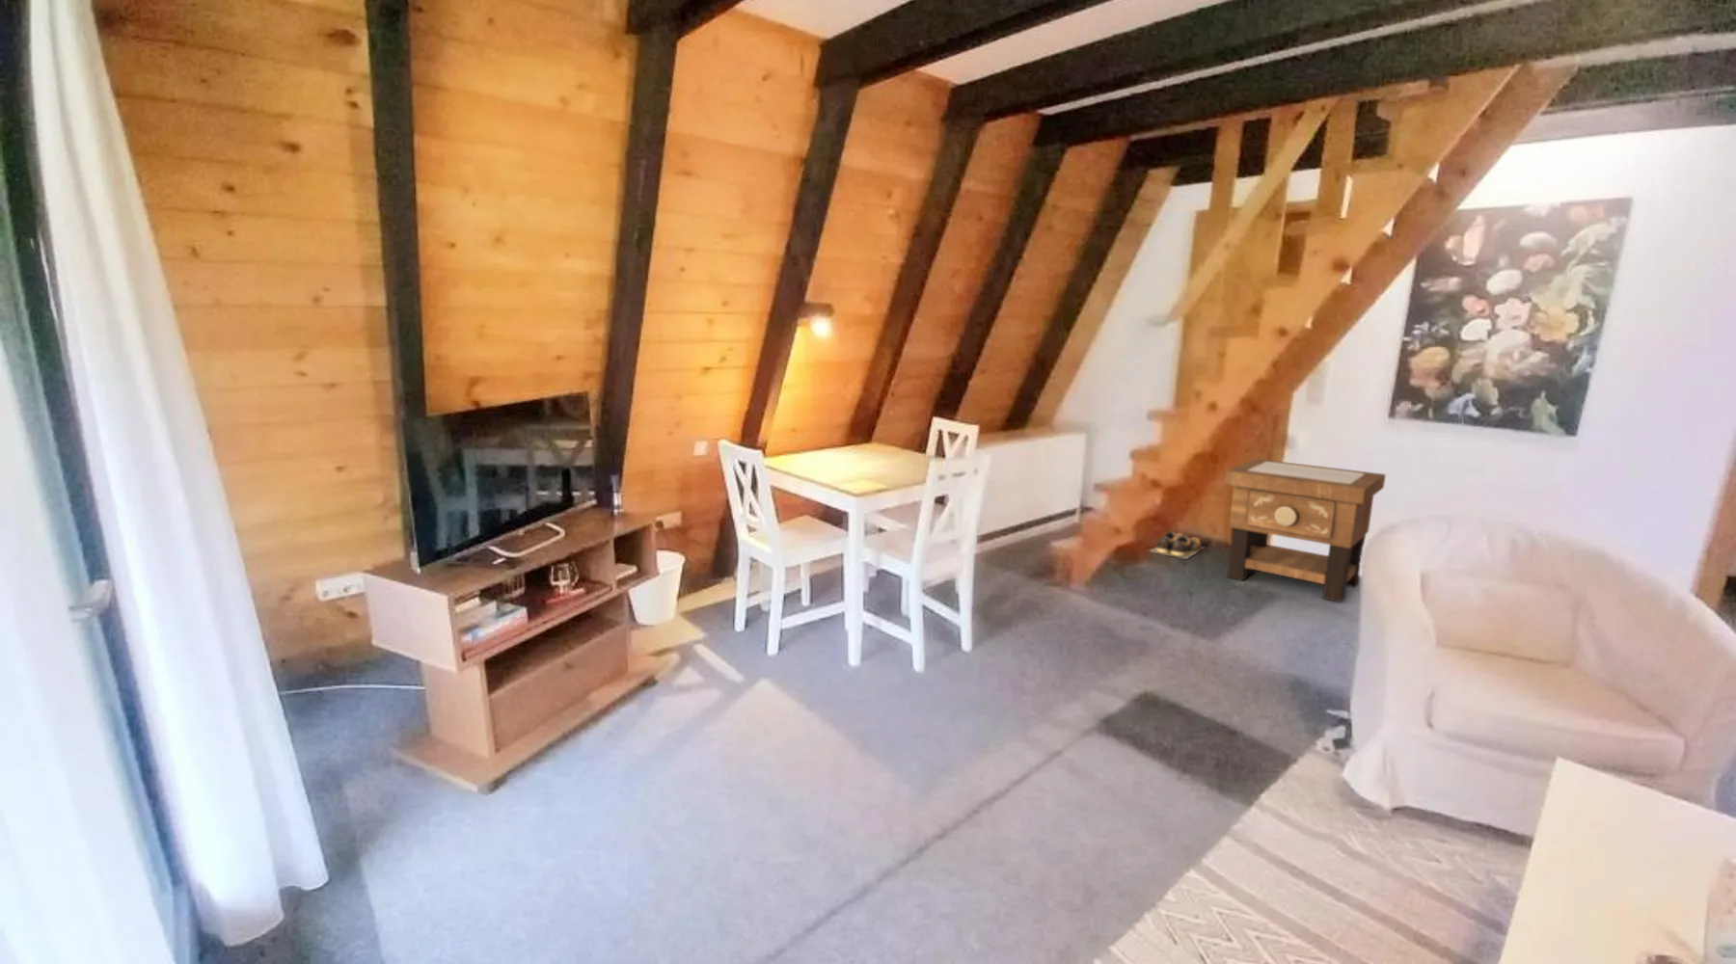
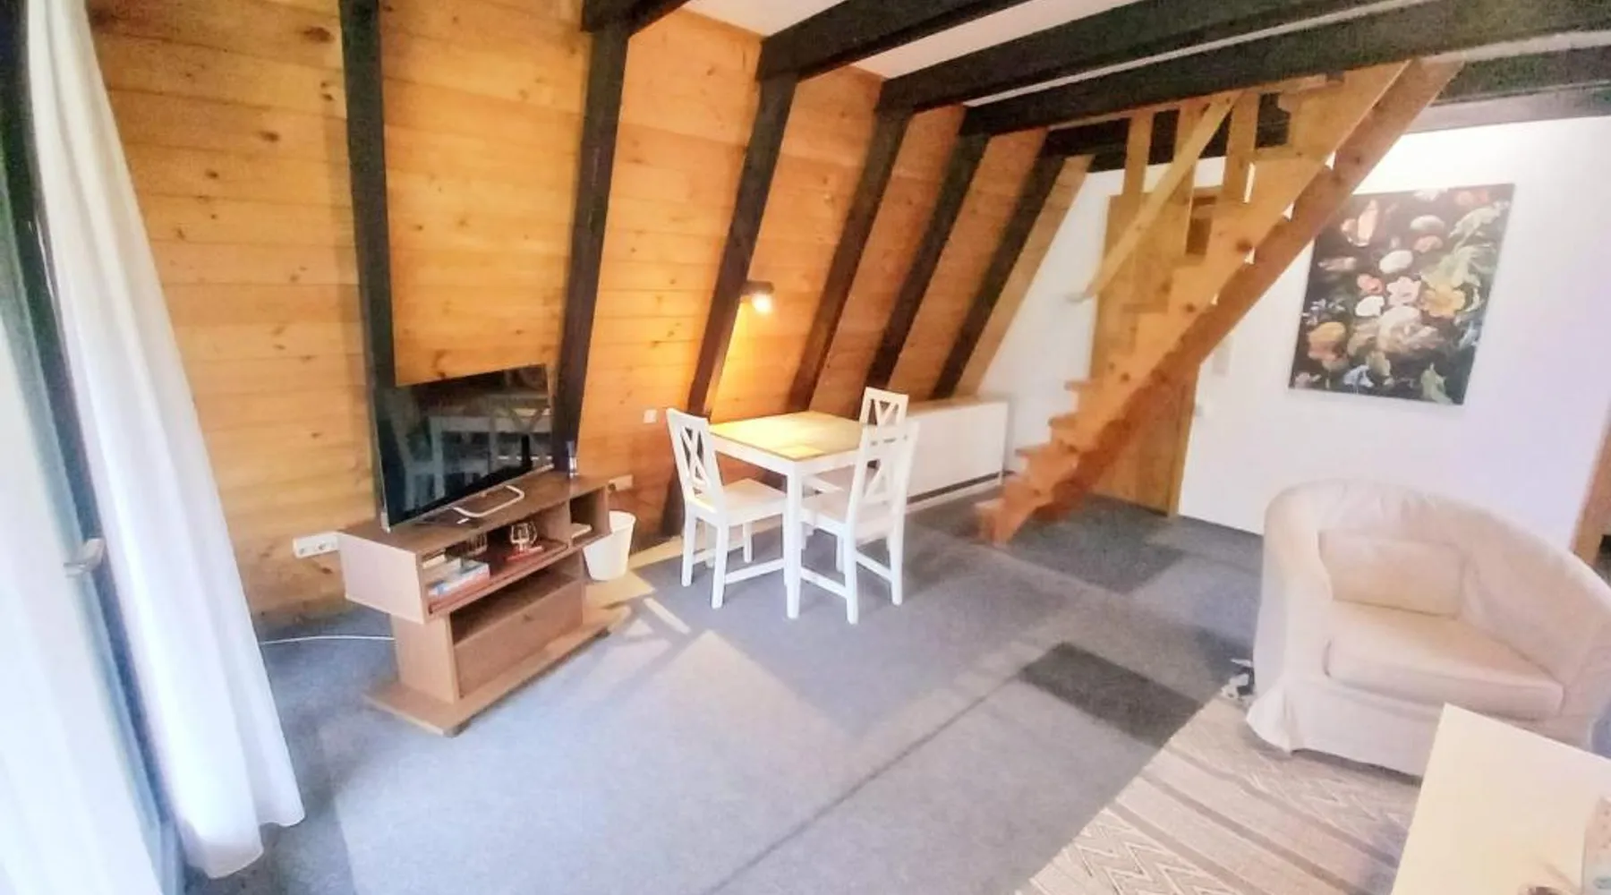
- shoes (1178, 541)
- side table (1297, 527)
